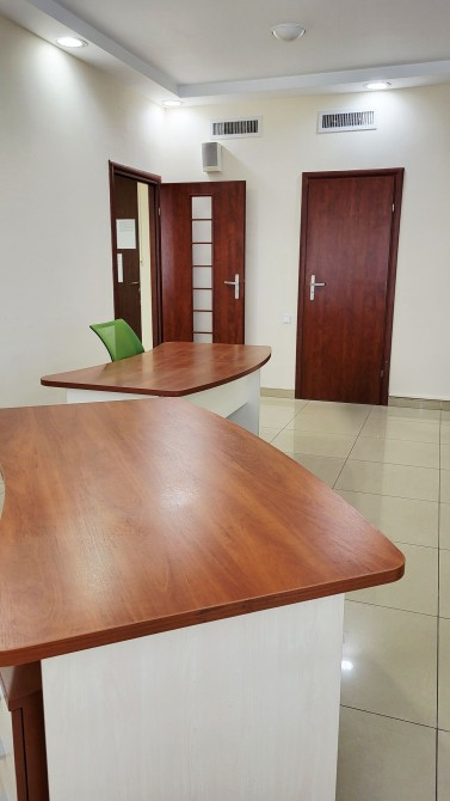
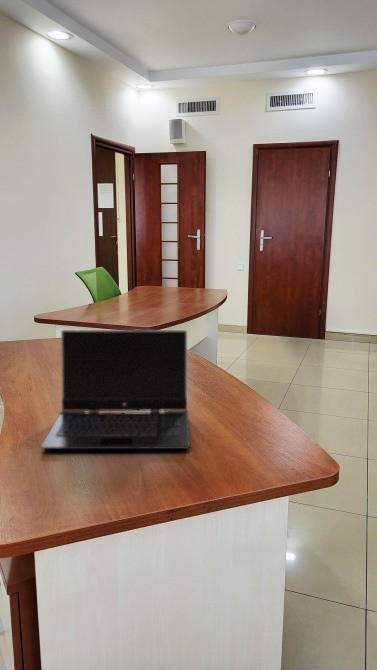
+ laptop computer (120, 386)
